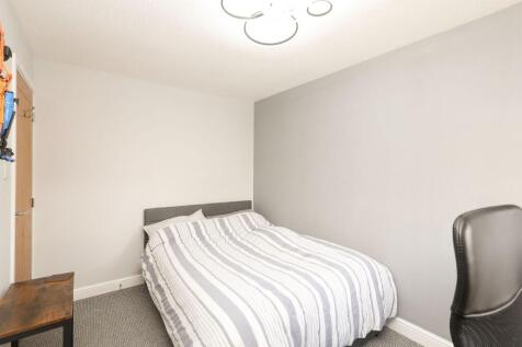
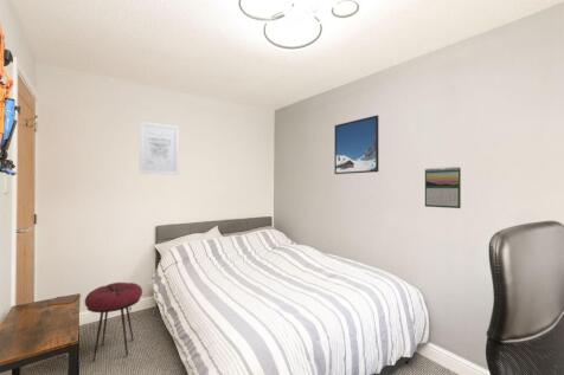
+ calendar (442, 187)
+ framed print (354, 147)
+ wall art (159, 149)
+ stool (107, 316)
